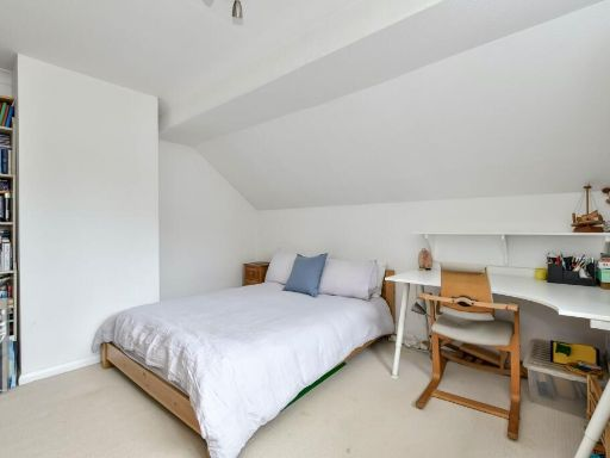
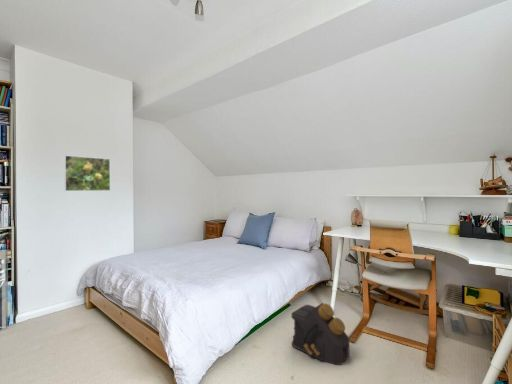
+ backpack (318, 325)
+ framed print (88, 174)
